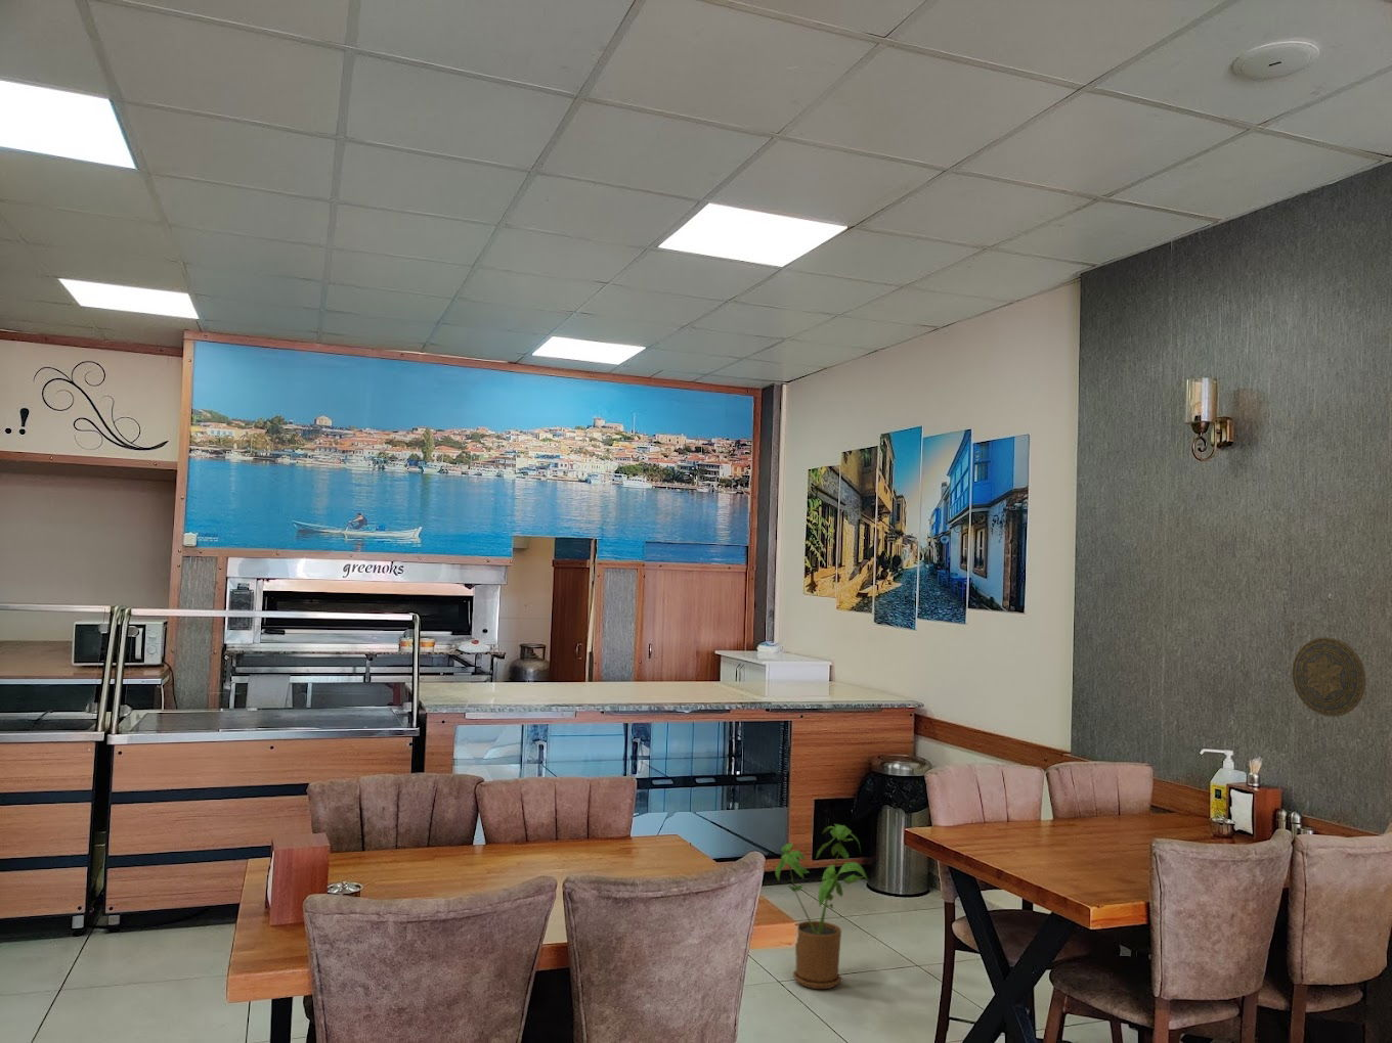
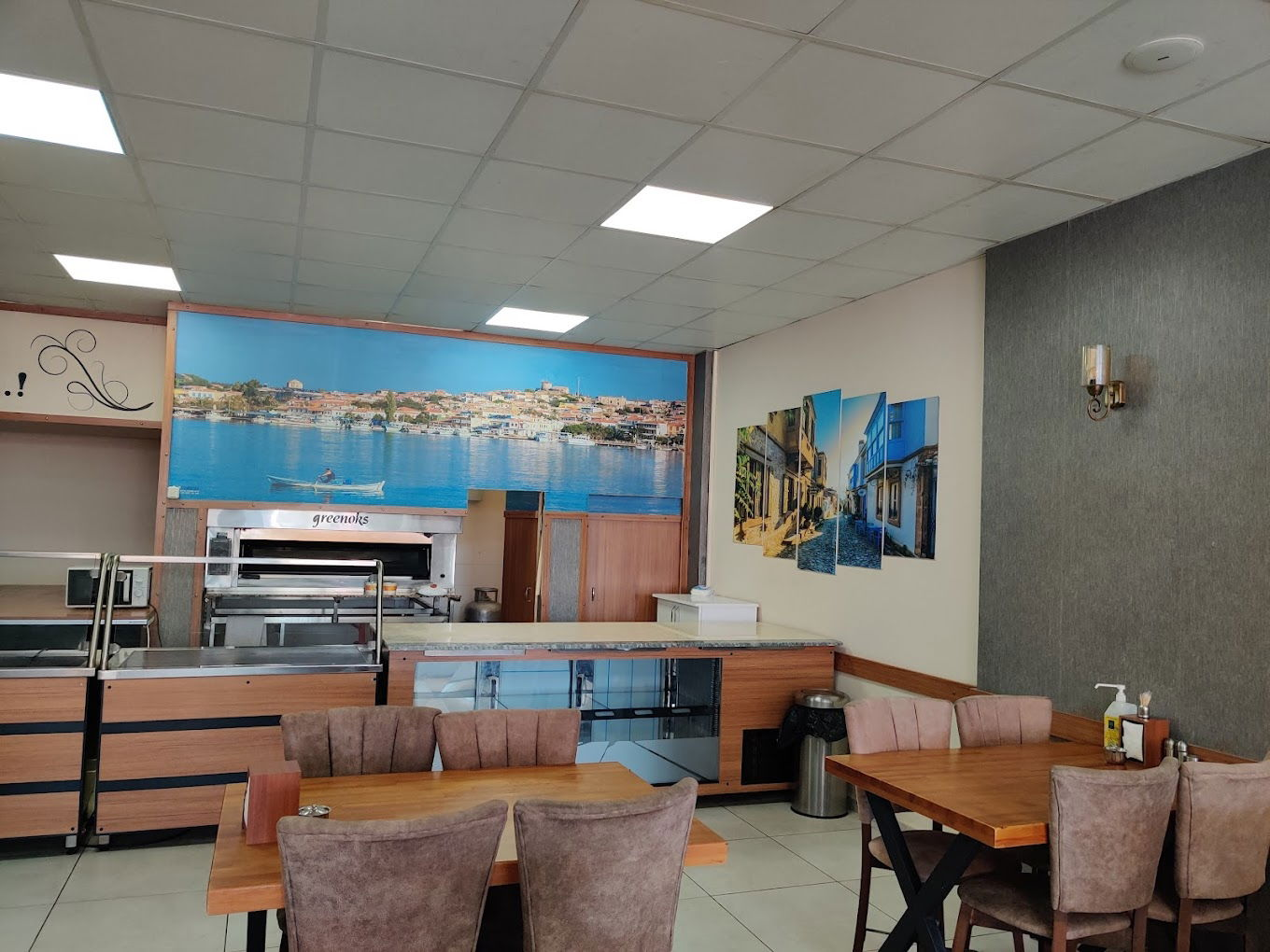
- decorative plate (1325, 676)
- house plant (825, 904)
